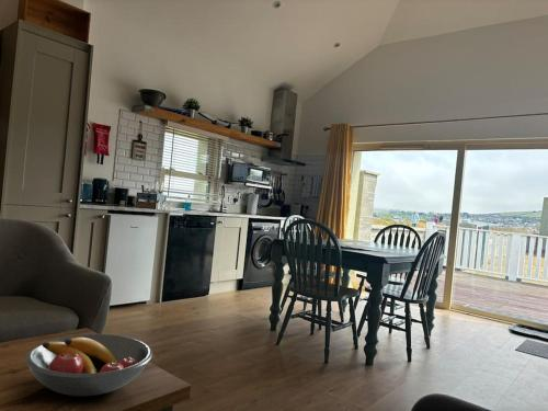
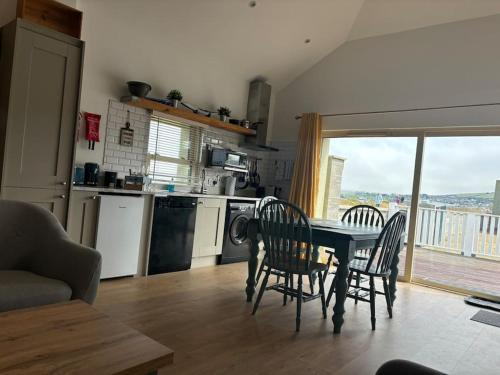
- fruit bowl (91, 364)
